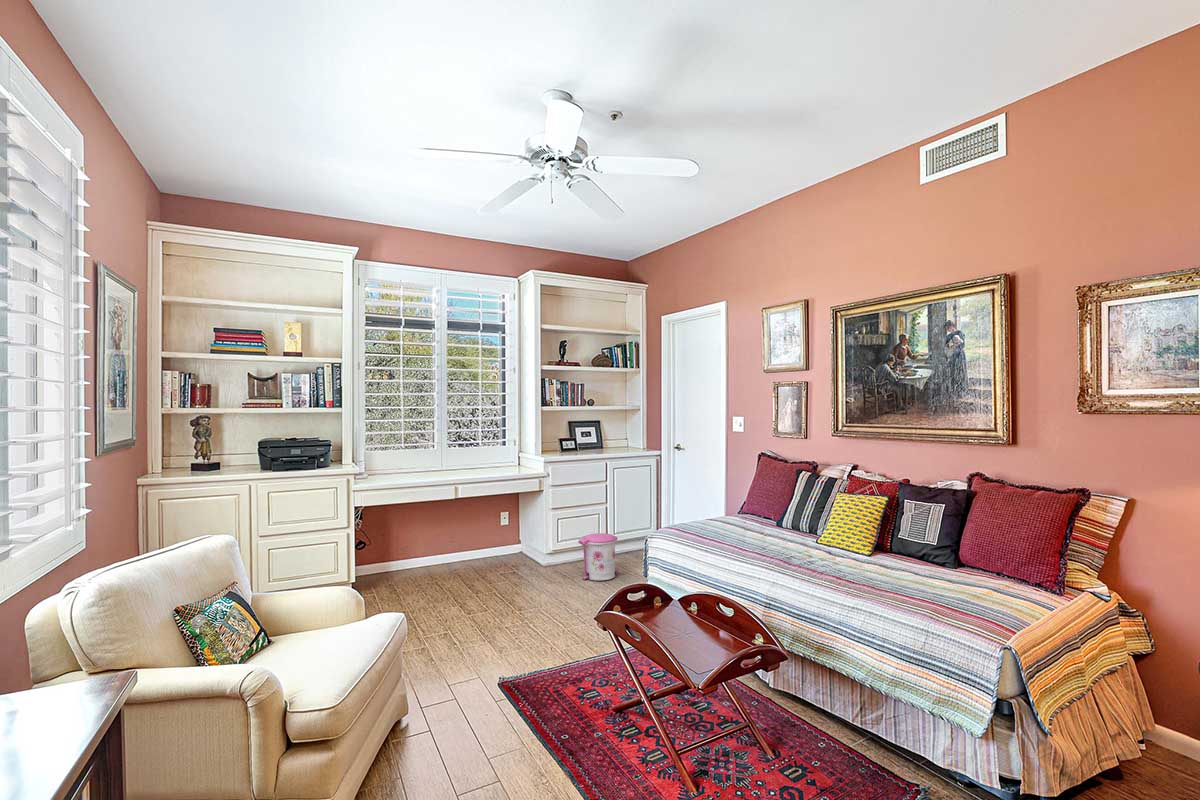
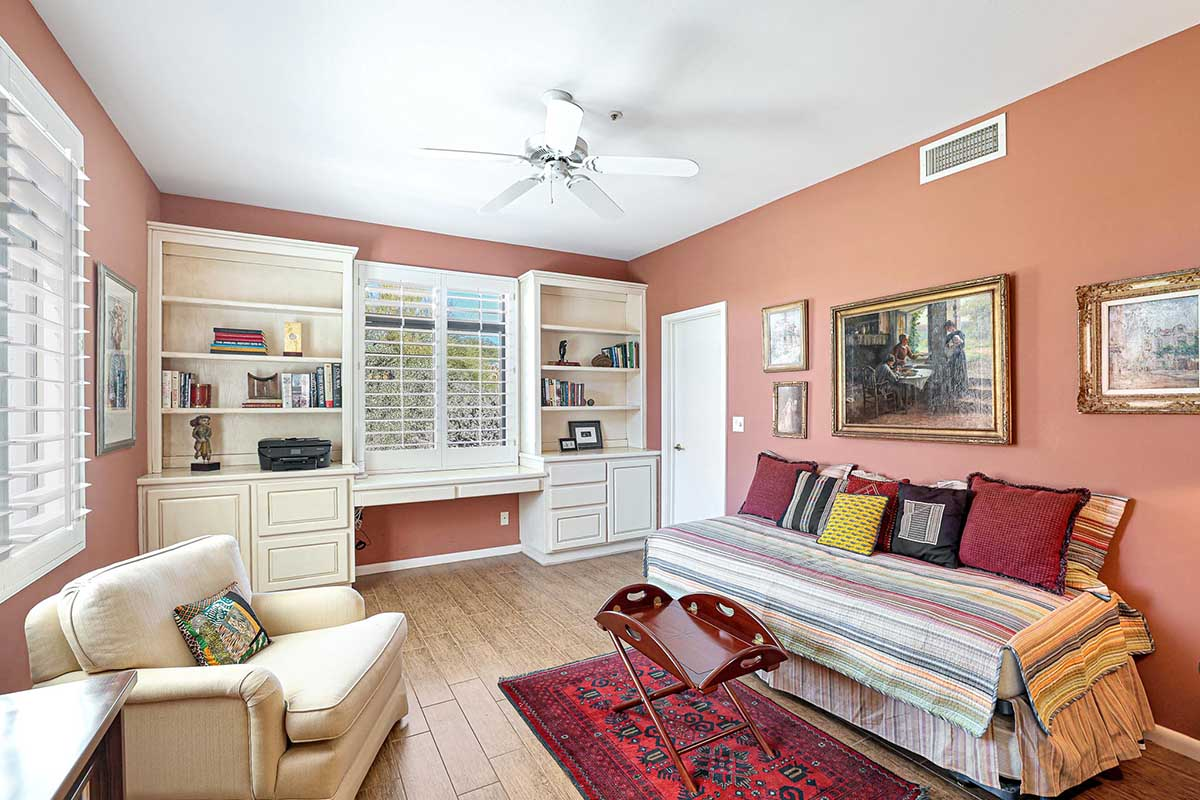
- trash can (599, 555)
